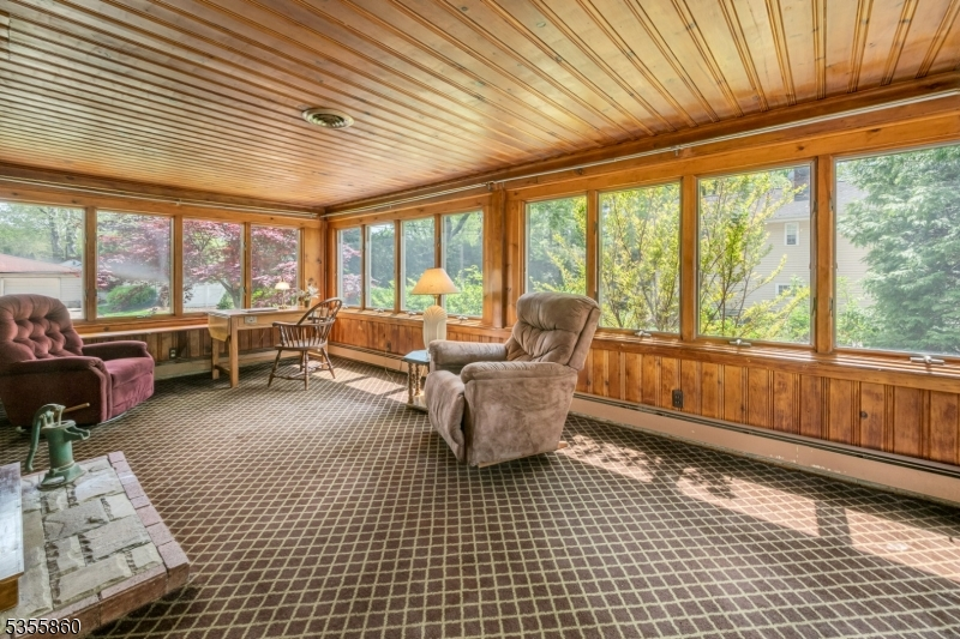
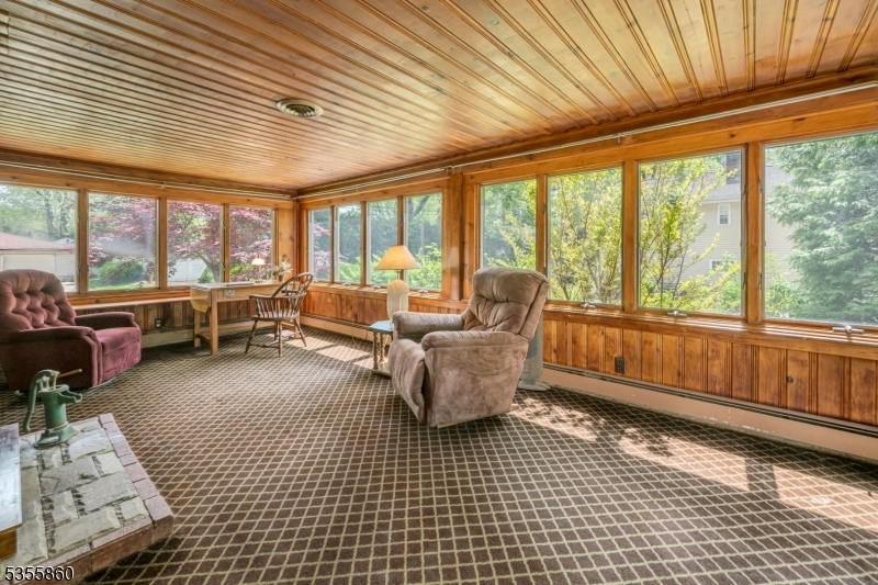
+ air purifier (532, 338)
